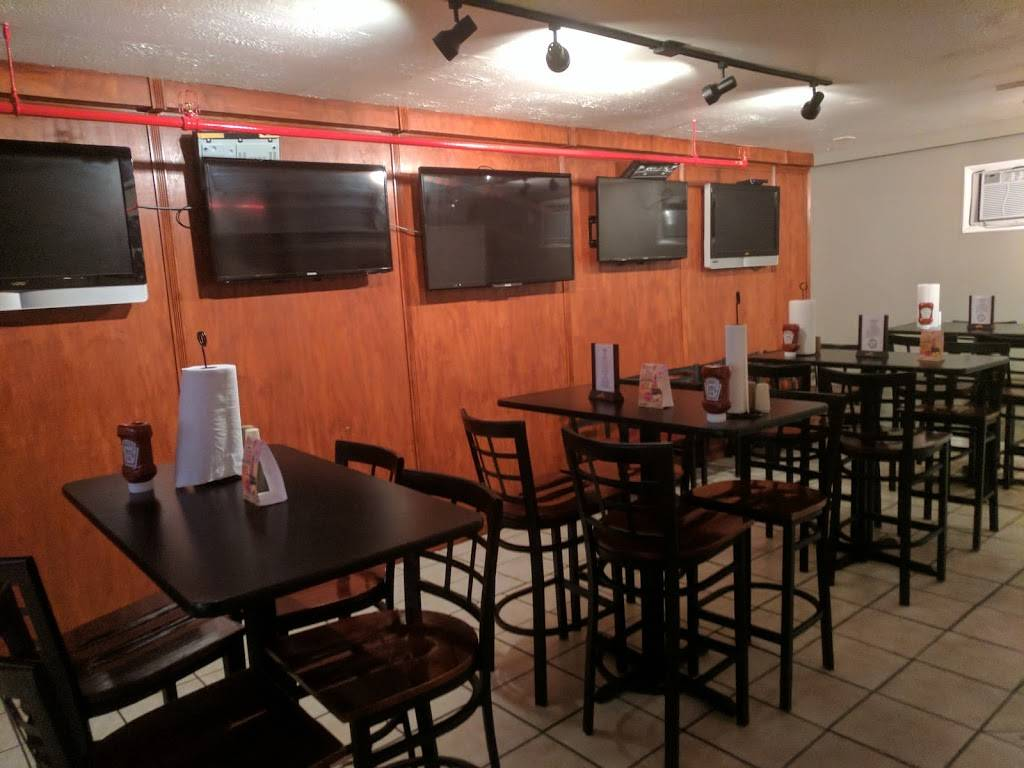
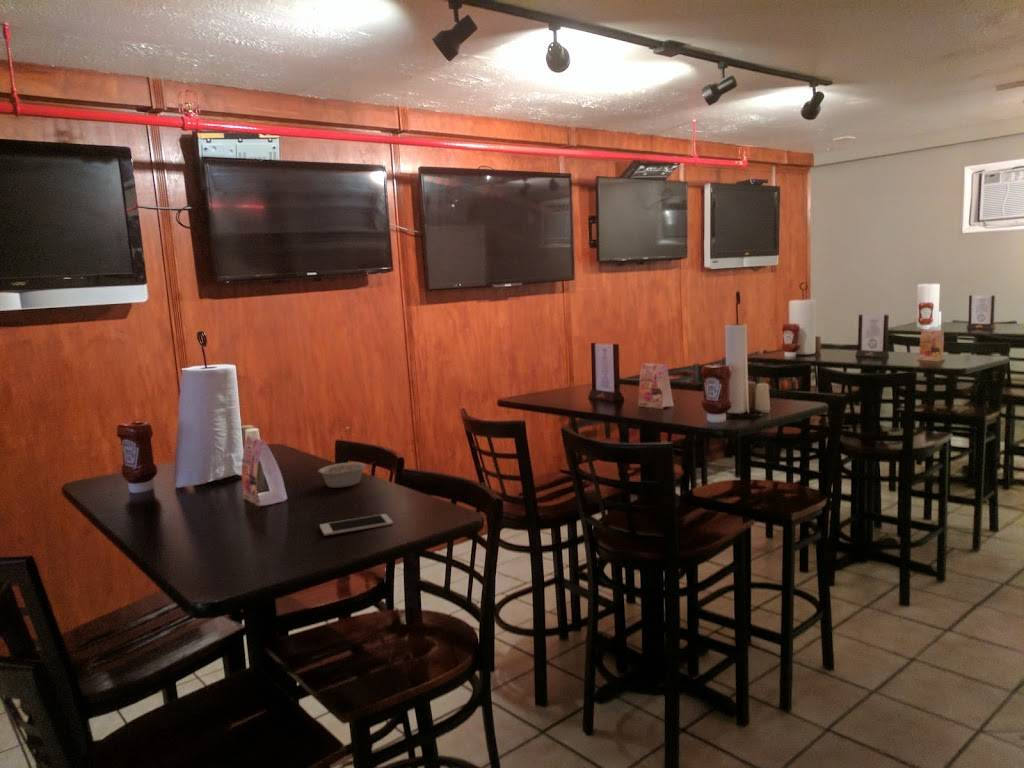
+ legume (344, 473)
+ cell phone (356, 524)
